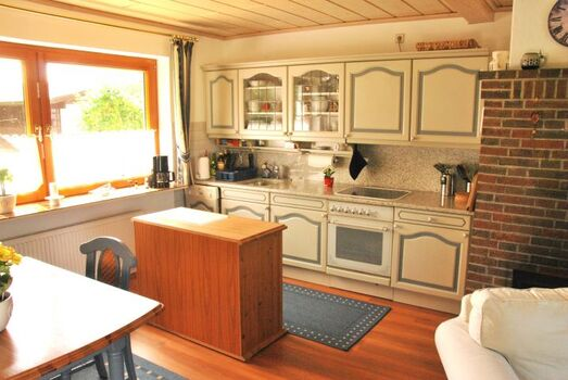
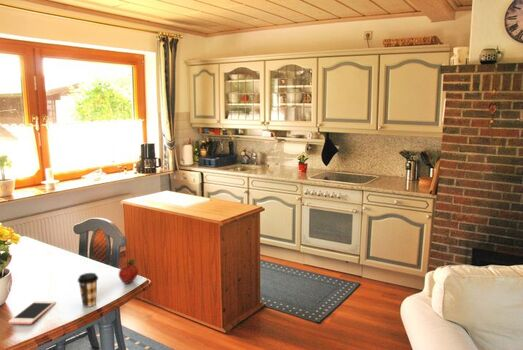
+ fruit (129, 271)
+ coffee cup (88, 289)
+ cell phone (33, 311)
